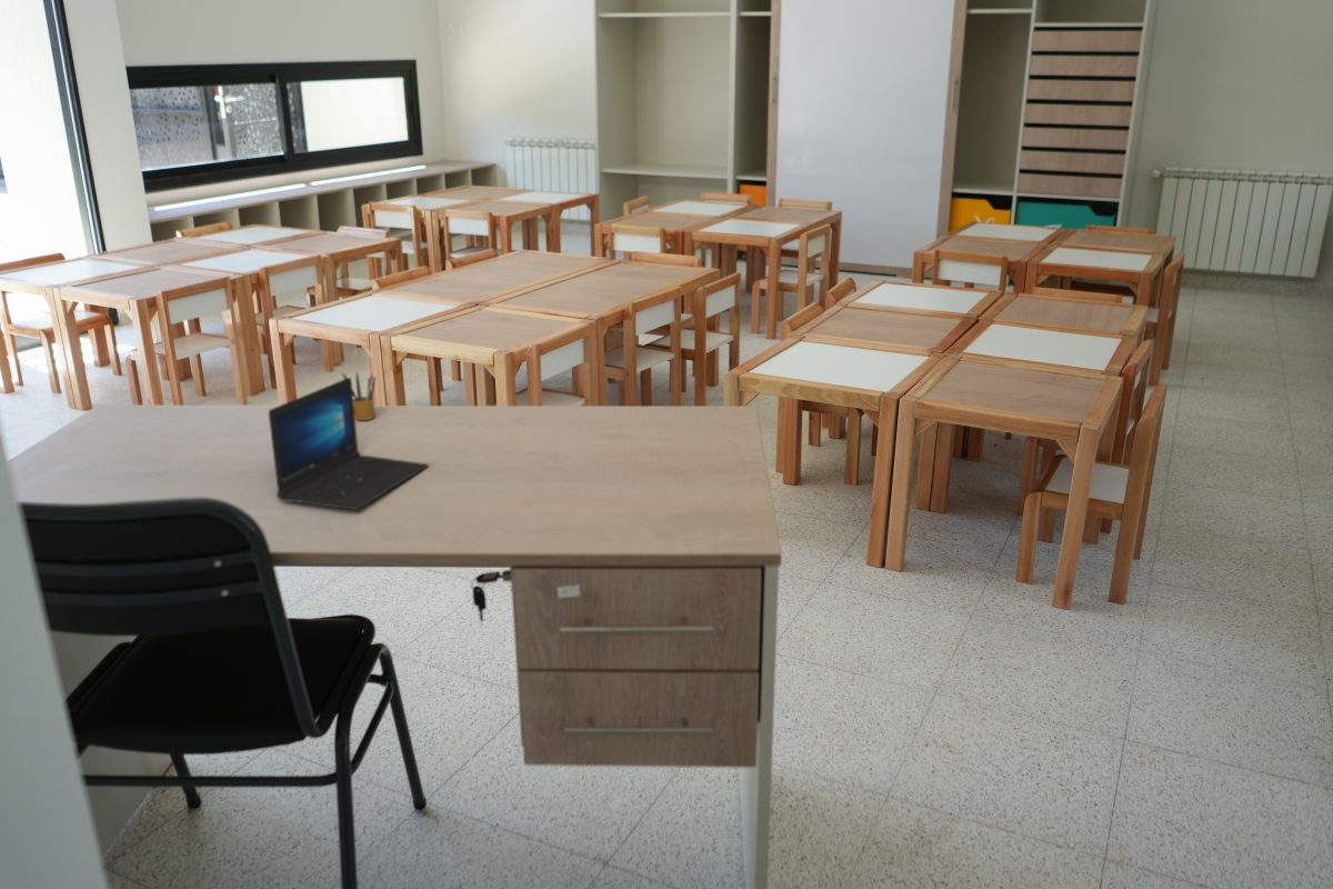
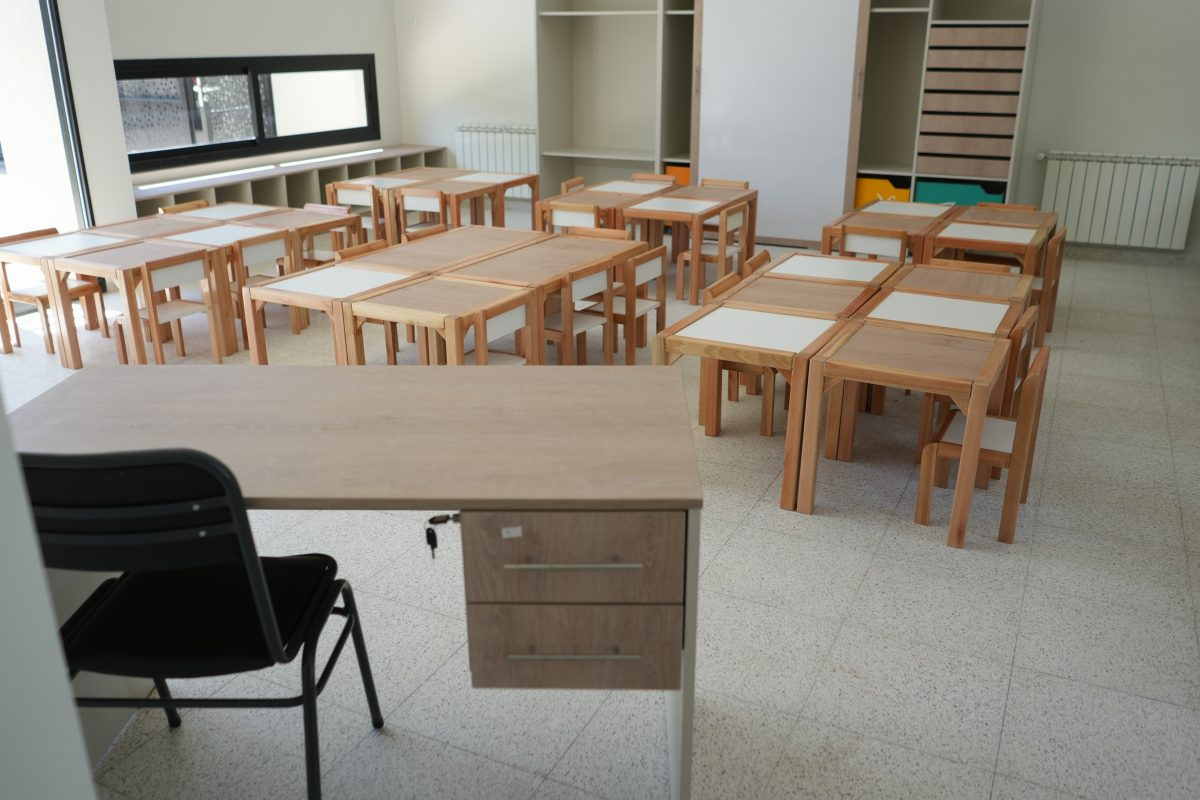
- laptop (351, 440)
- pencil box (360, 394)
